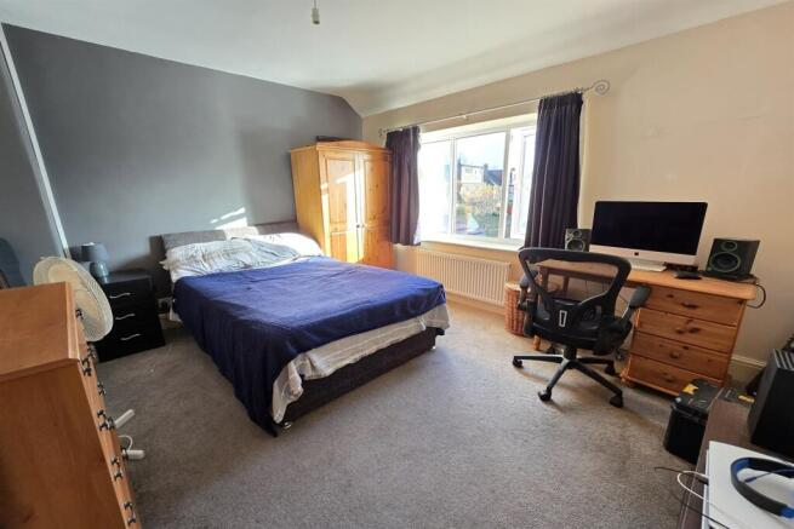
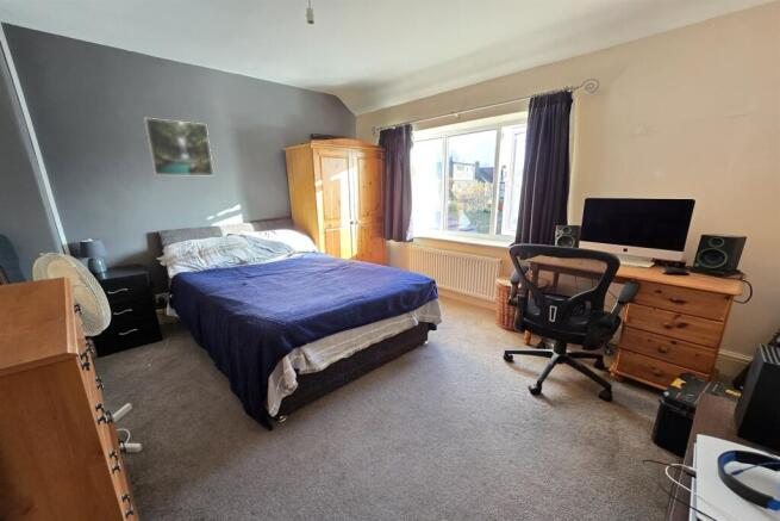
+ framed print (181, 148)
